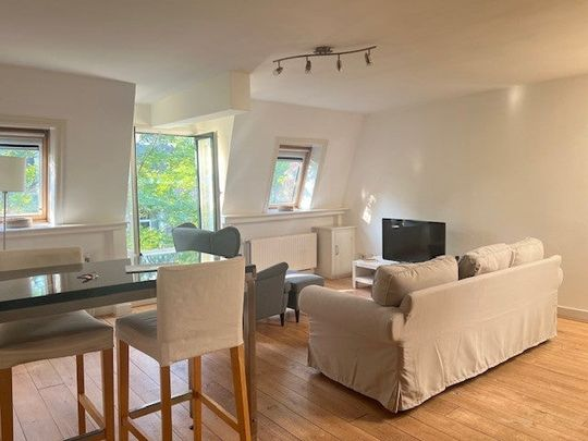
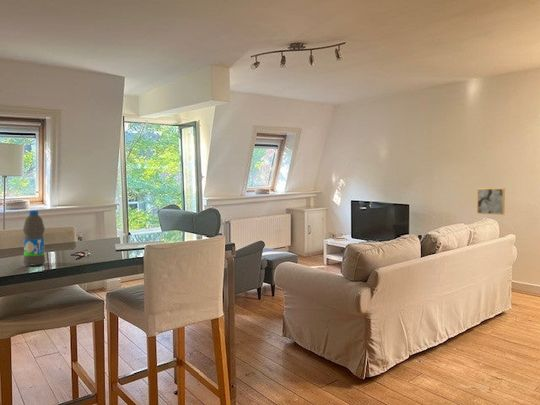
+ wall art (490, 201)
+ water bottle (34, 237)
